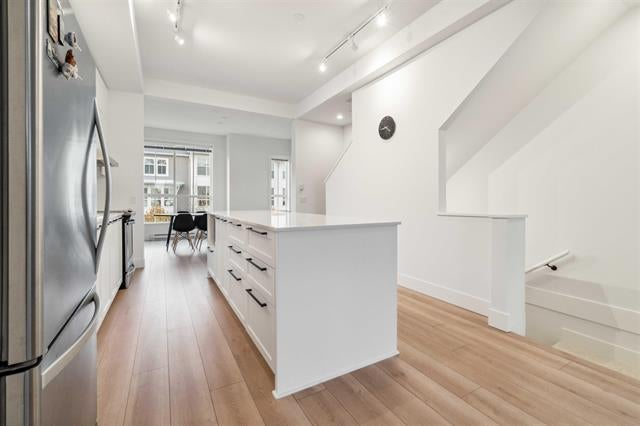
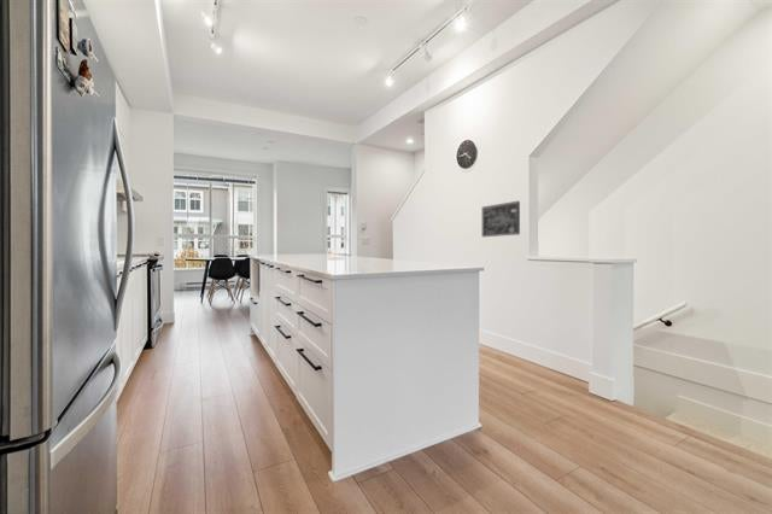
+ wall art (499, 220)
